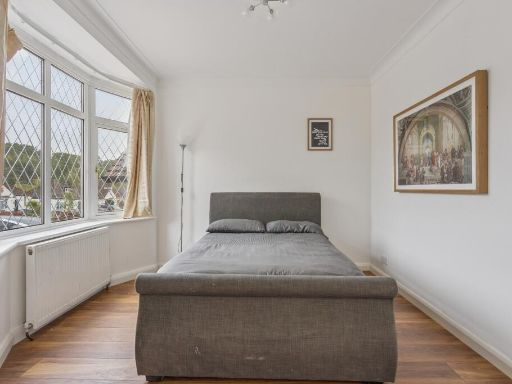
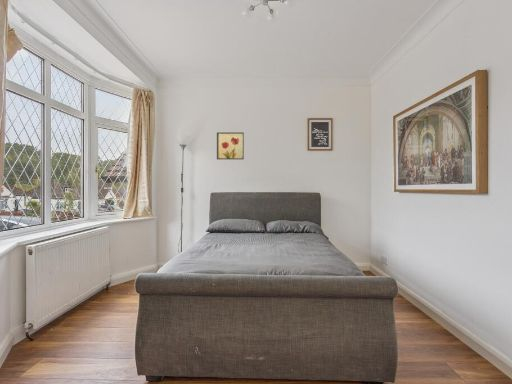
+ wall art (230, 146)
